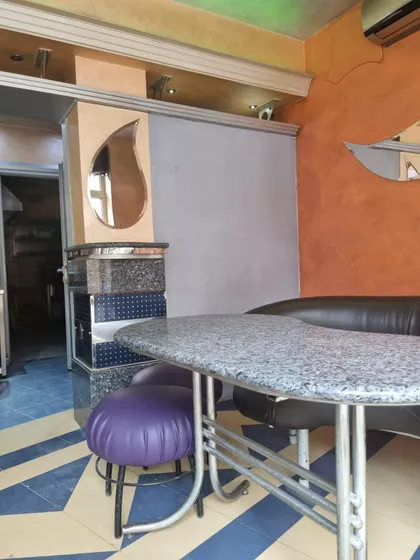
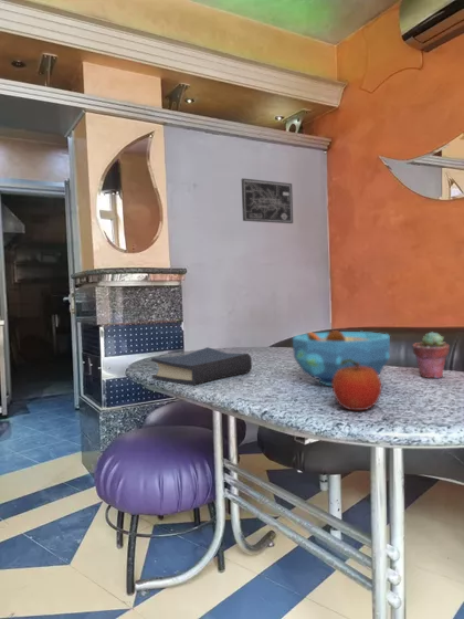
+ potted succulent (431, 354)
+ bowl (340, 354)
+ hardback book (202, 365)
+ fruit (356, 382)
+ wall art (267, 201)
